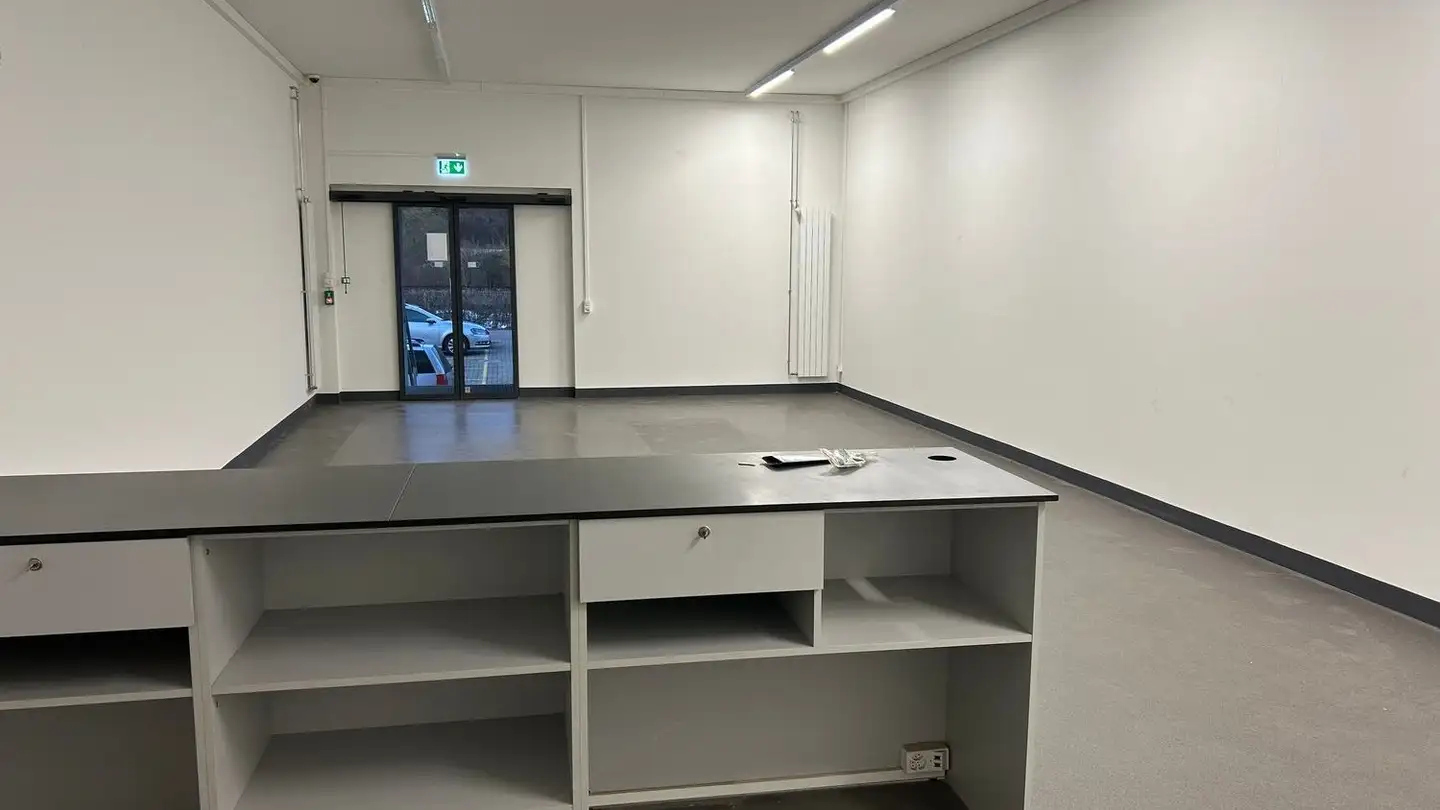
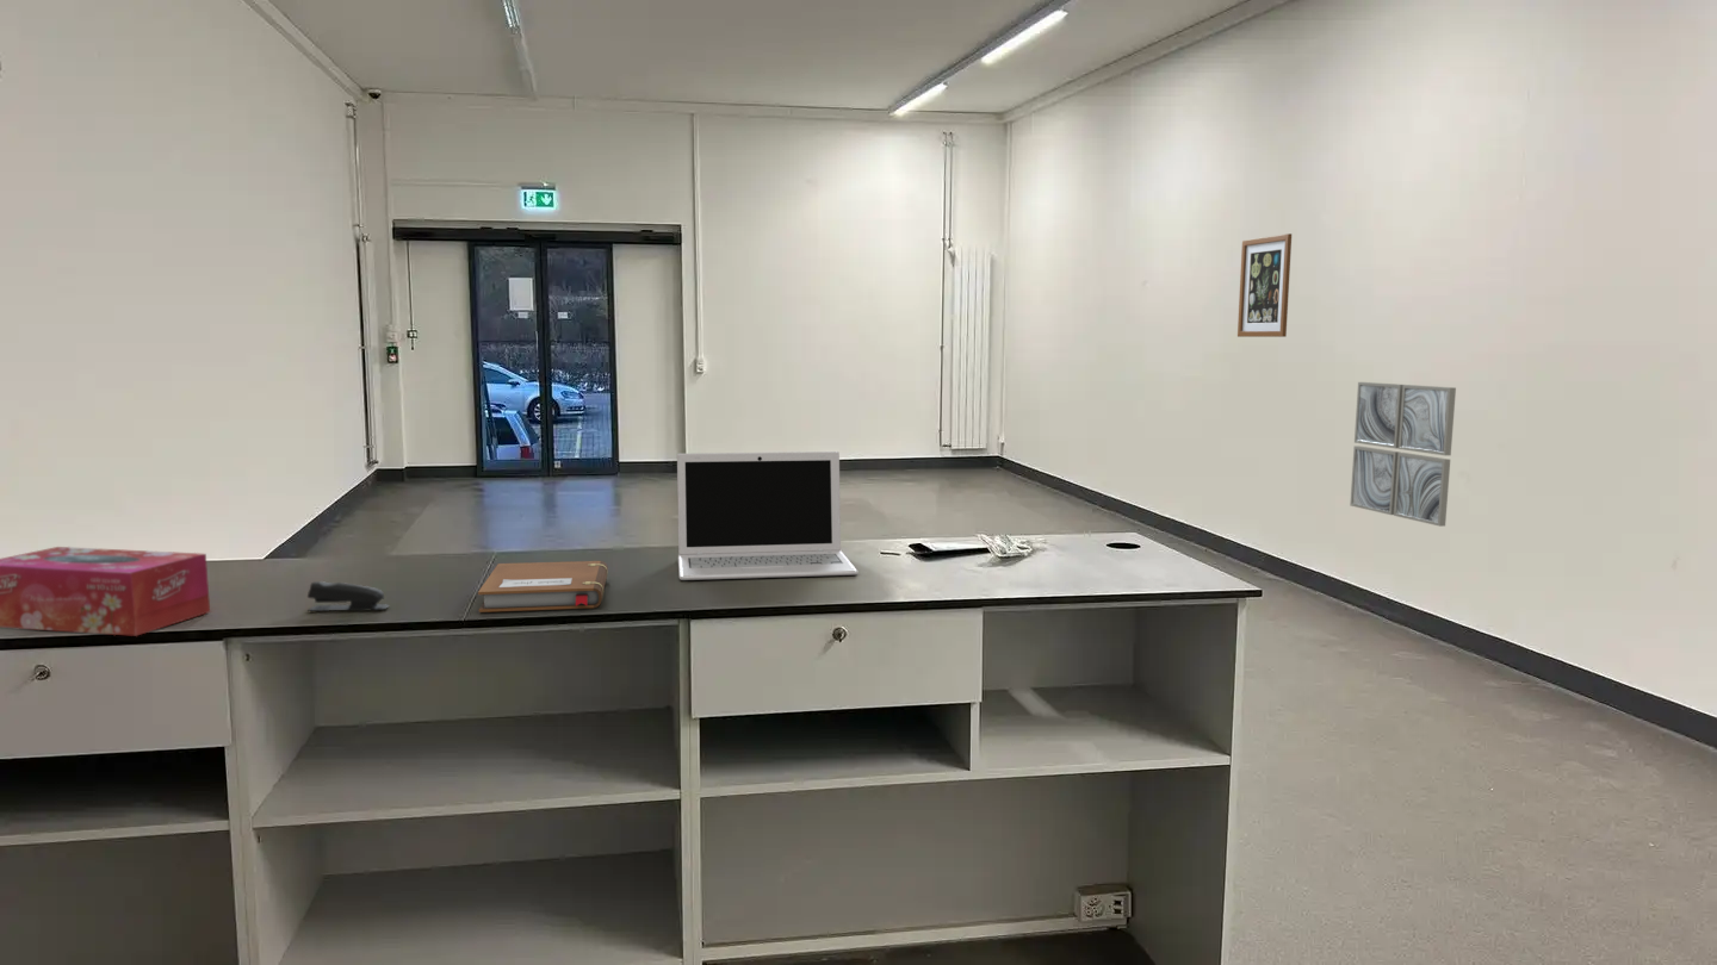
+ laptop (764, 512)
+ stapler (347, 594)
+ tissue box (94, 589)
+ wall art (1263, 287)
+ notebook (547, 585)
+ wall art (1399, 452)
